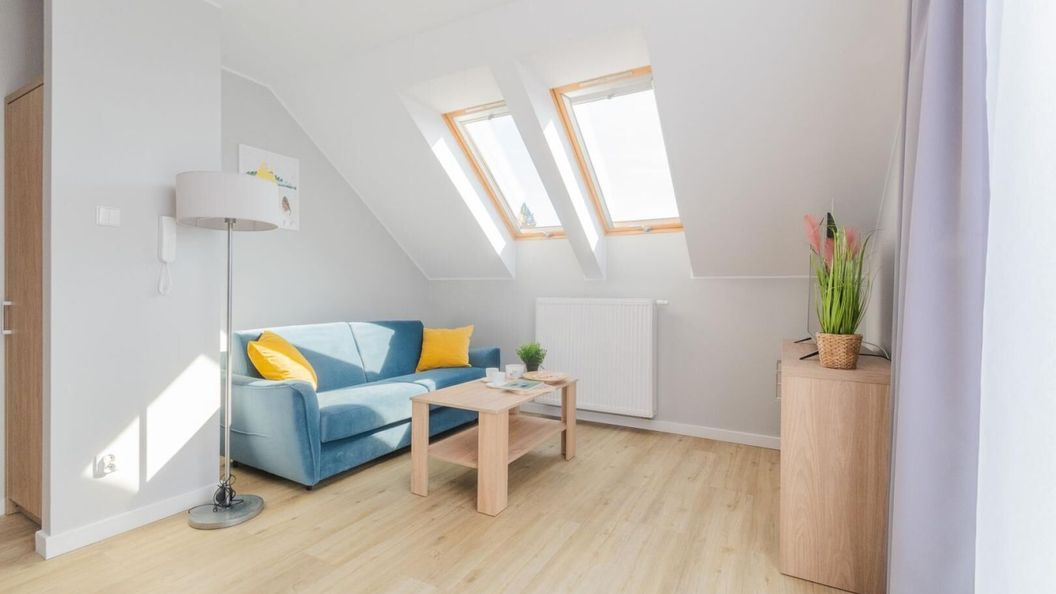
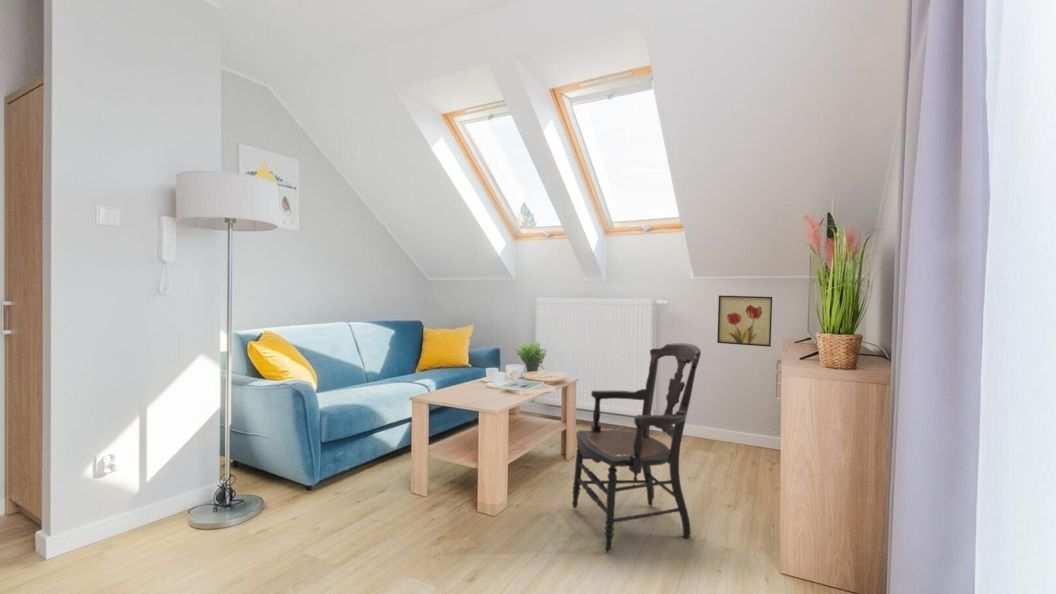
+ wall art (744, 320)
+ armchair (637, 434)
